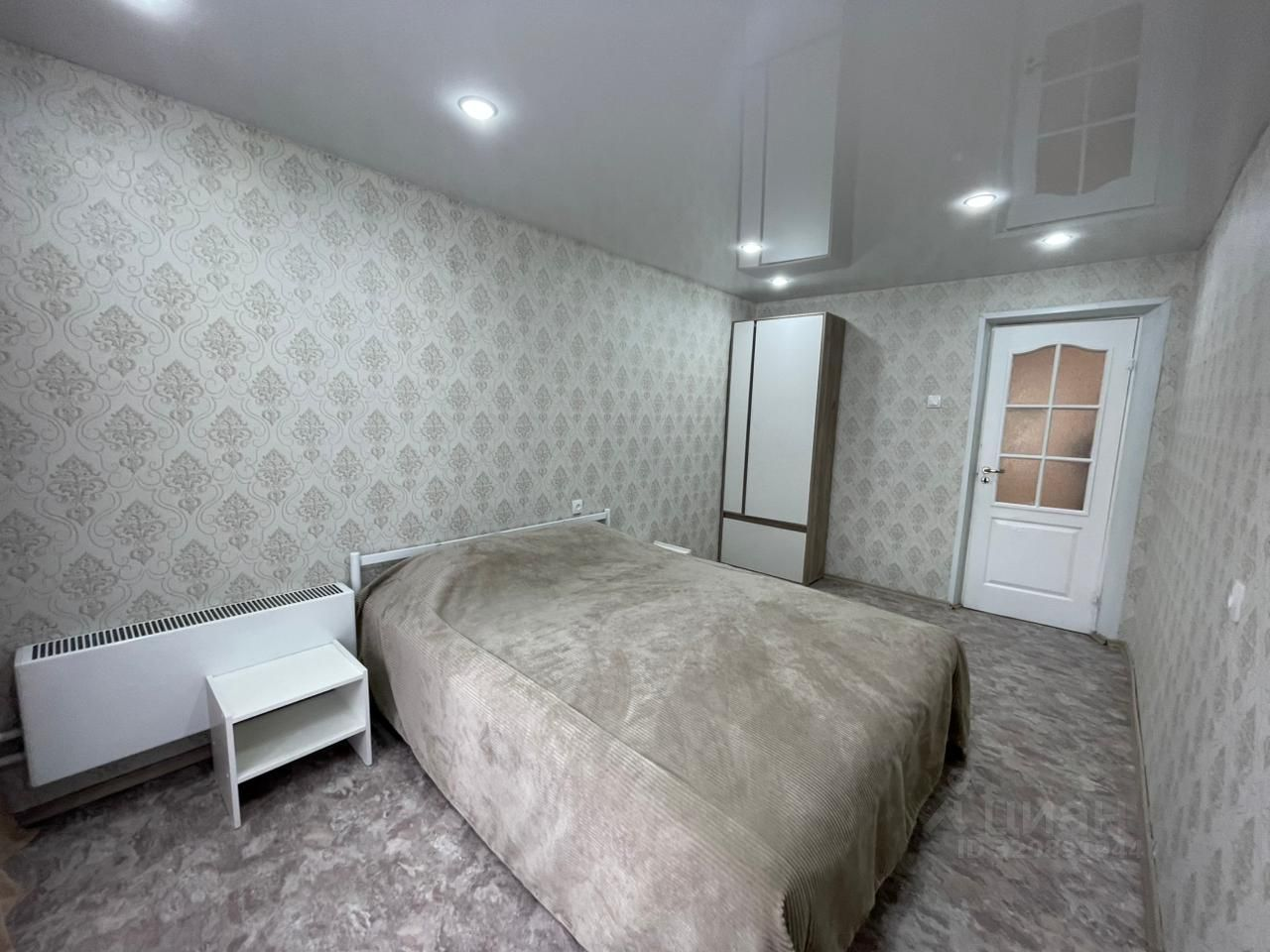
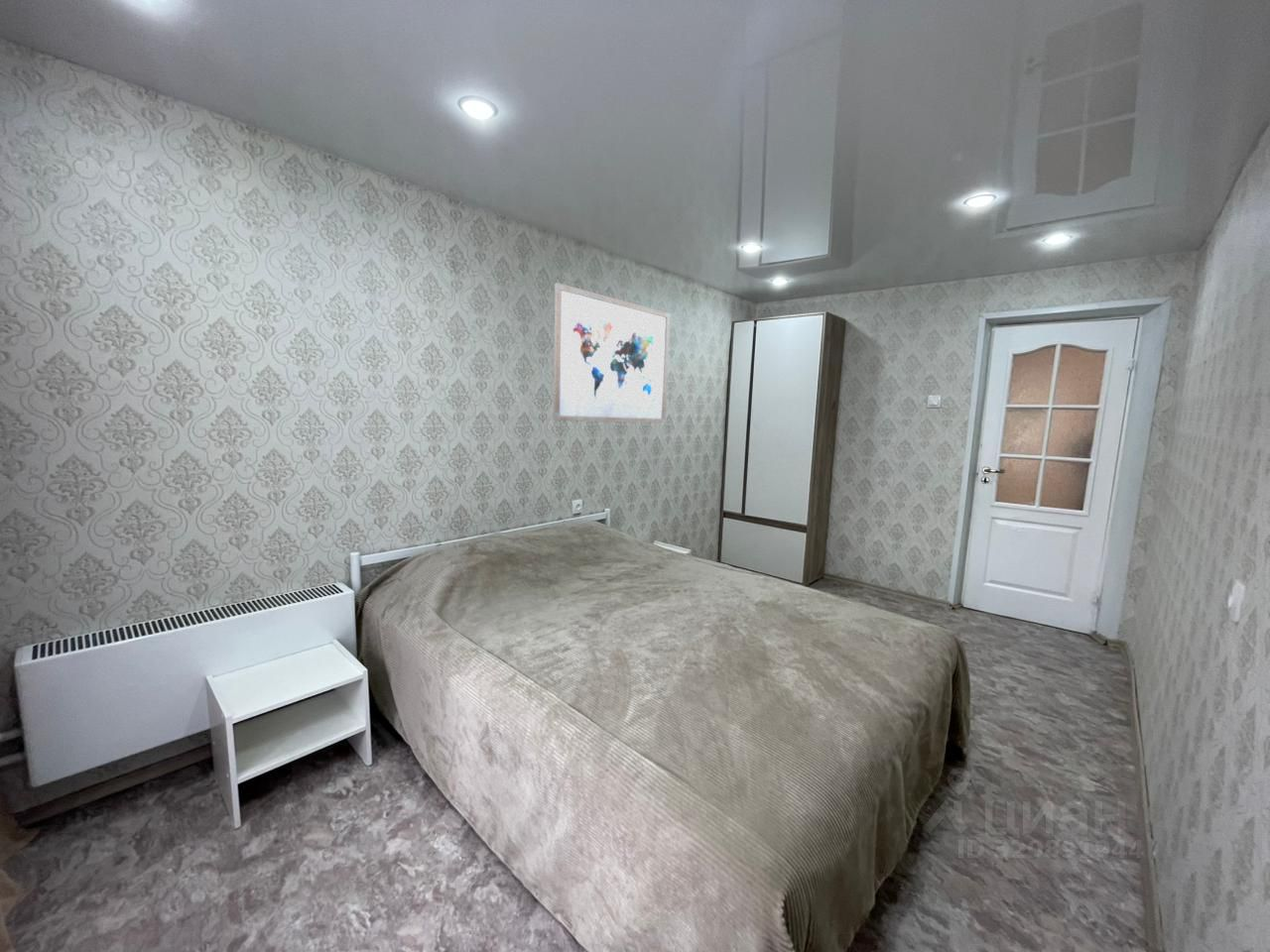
+ wall art (617, 361)
